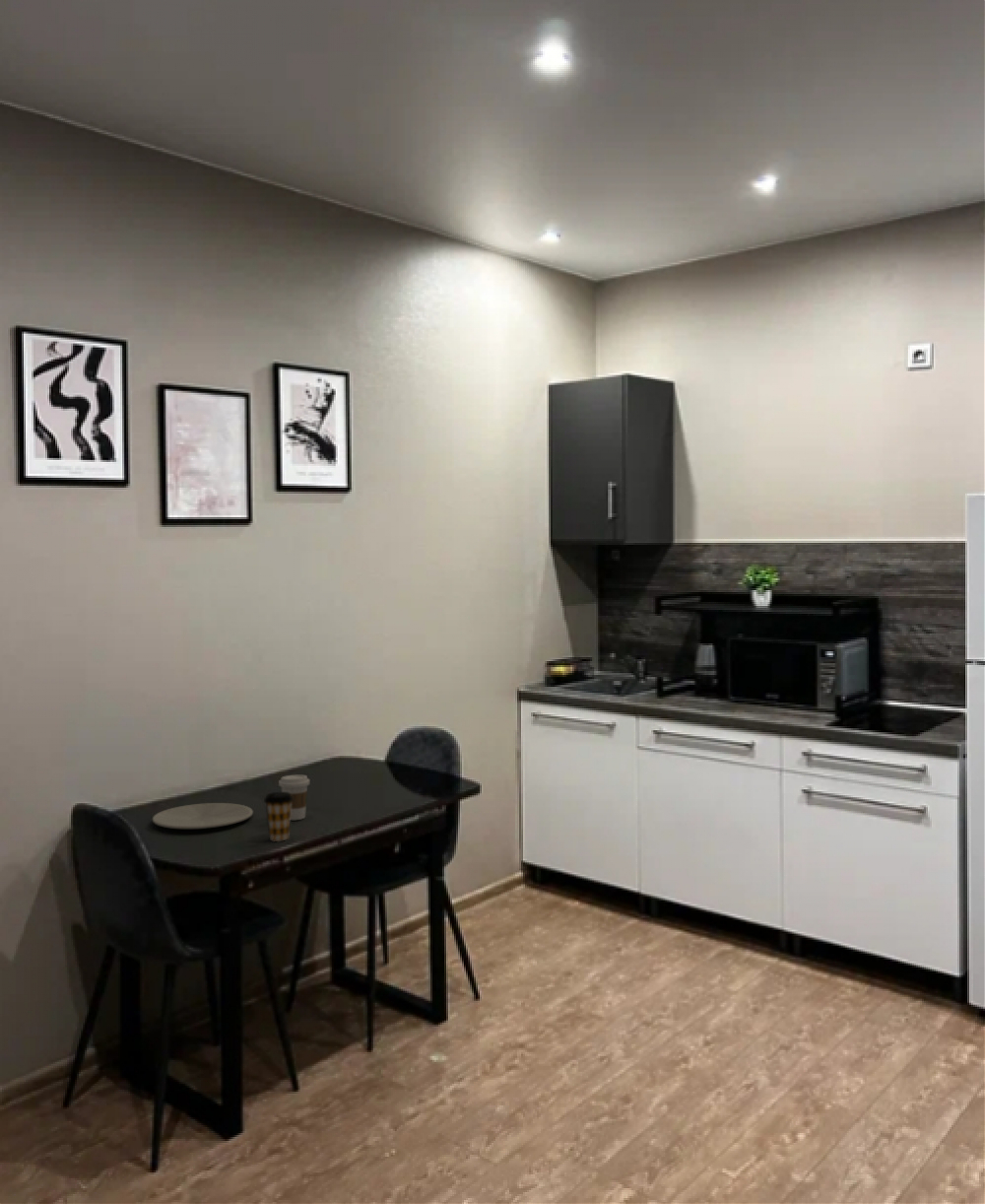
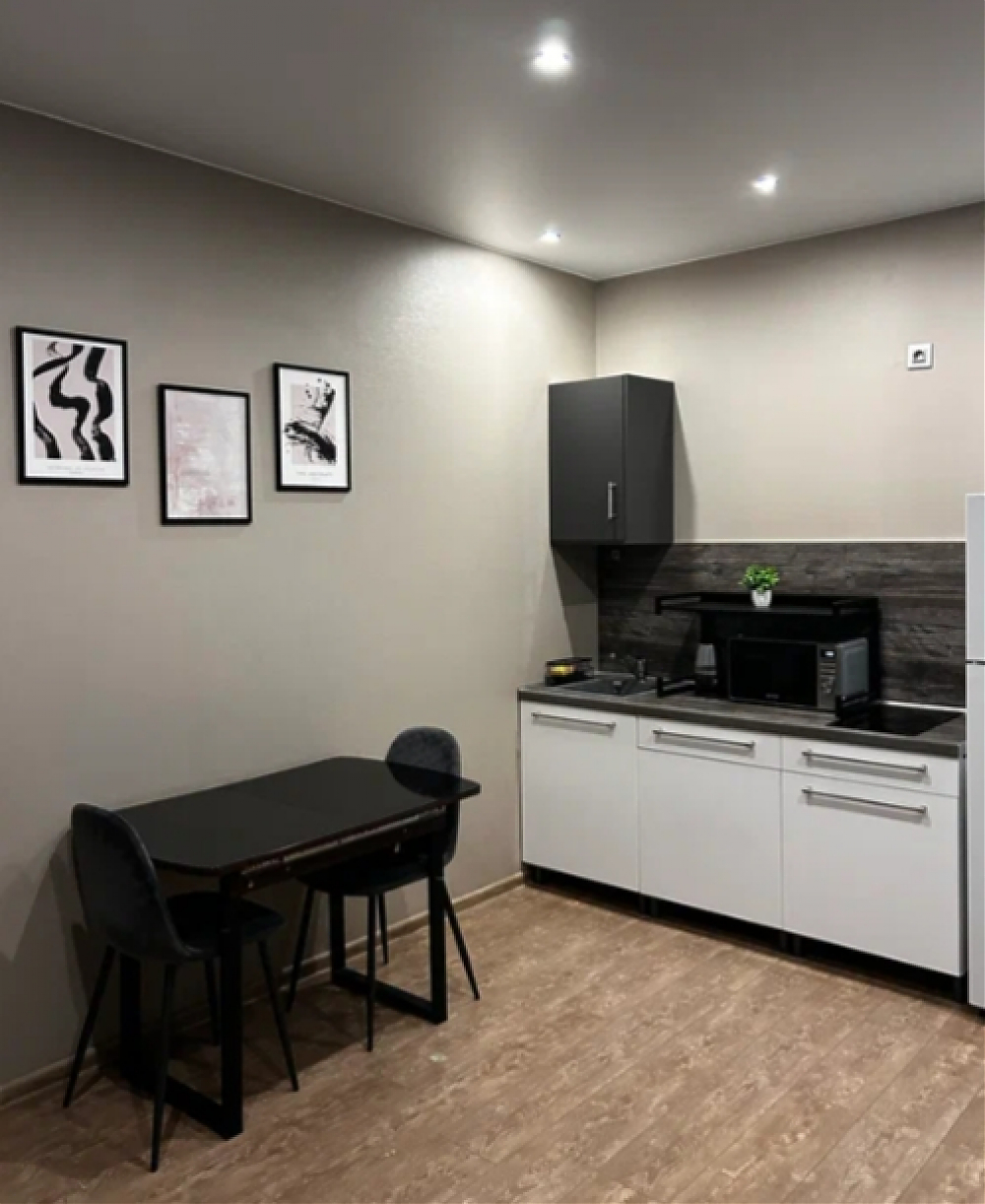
- coffee cup (279, 816)
- coffee cup (295, 797)
- plate (203, 817)
